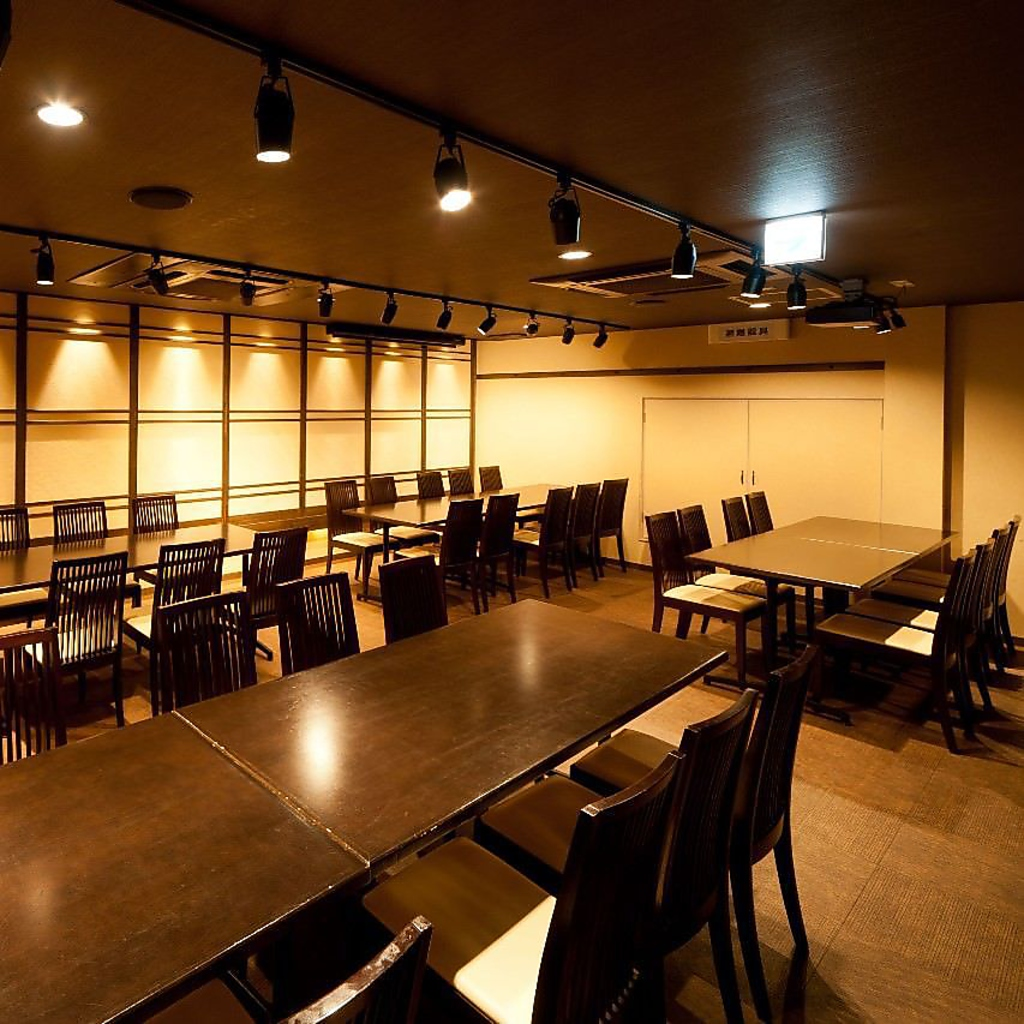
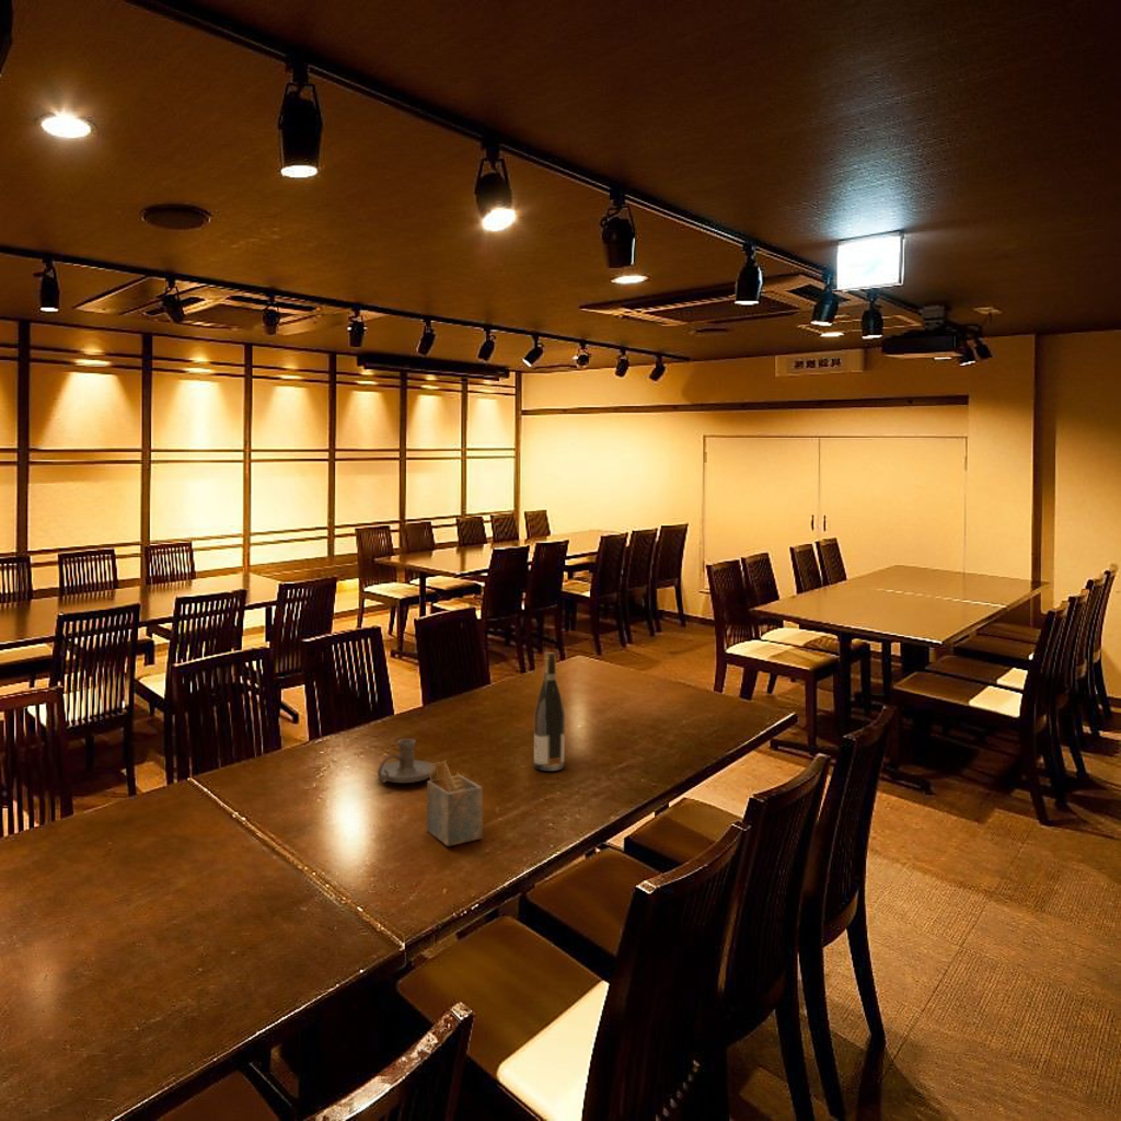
+ candle holder (402, 761)
+ wine bottle (548, 709)
+ napkin holder (453, 799)
